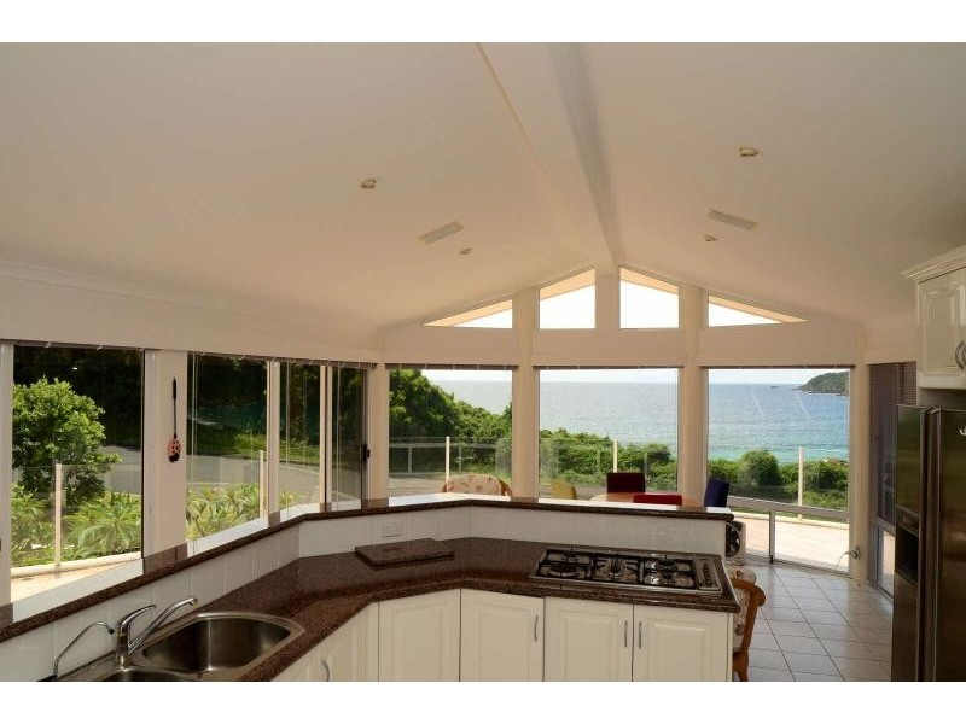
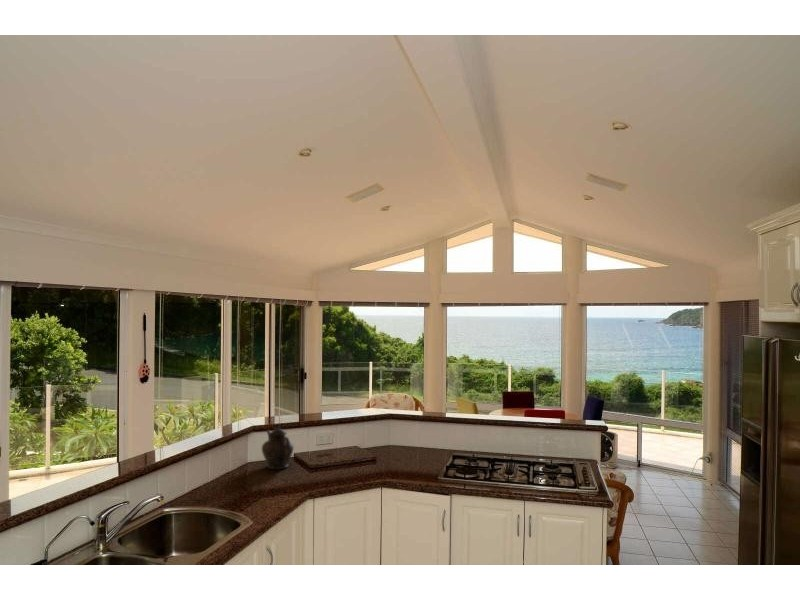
+ teapot (277, 445)
